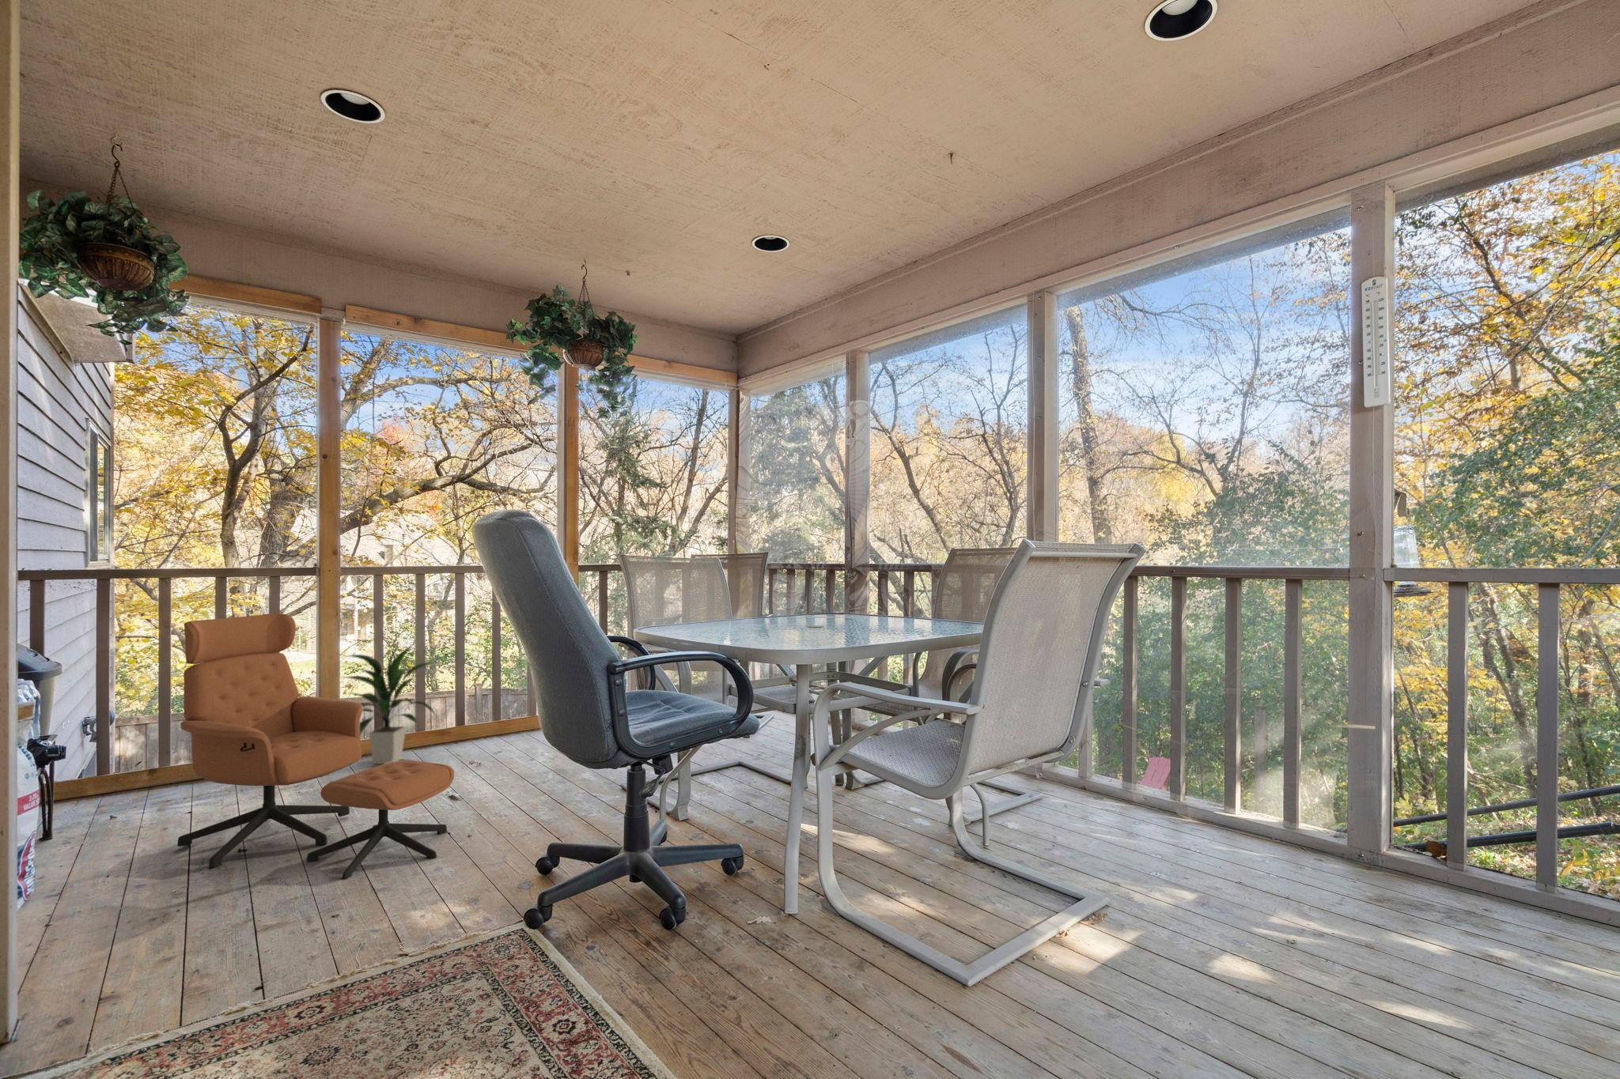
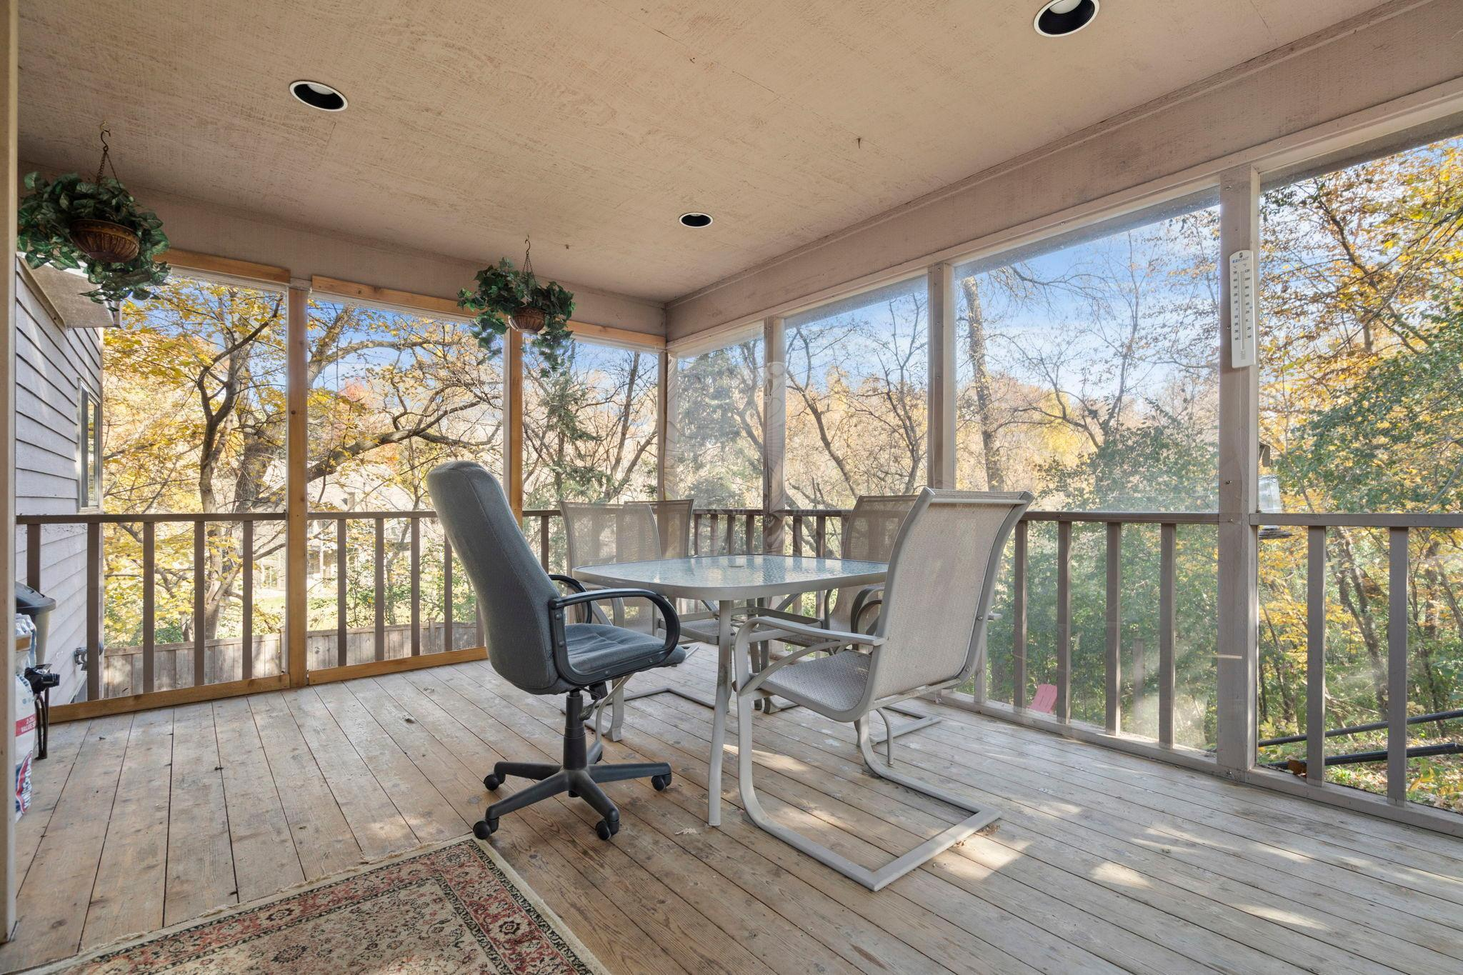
- indoor plant (383, 702)
- lounge chair (325, 732)
